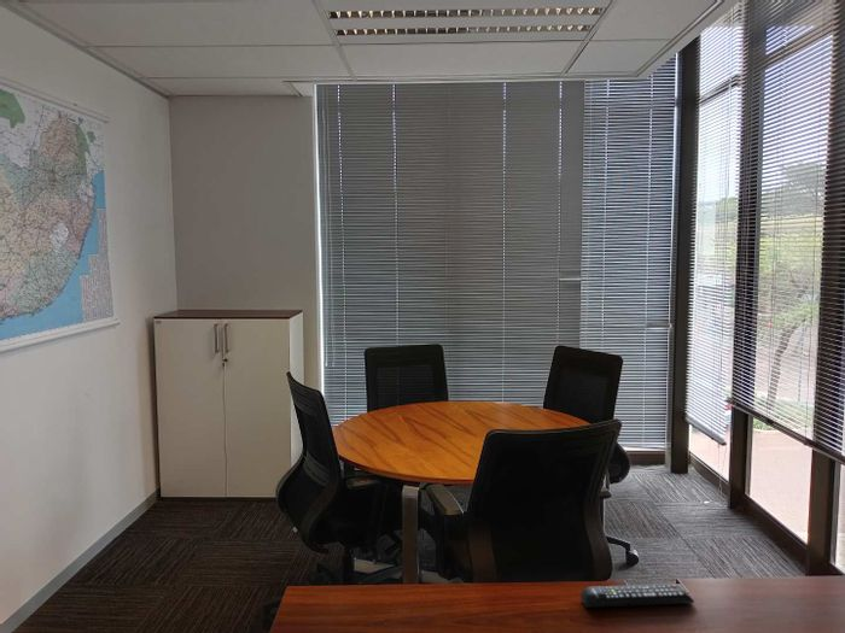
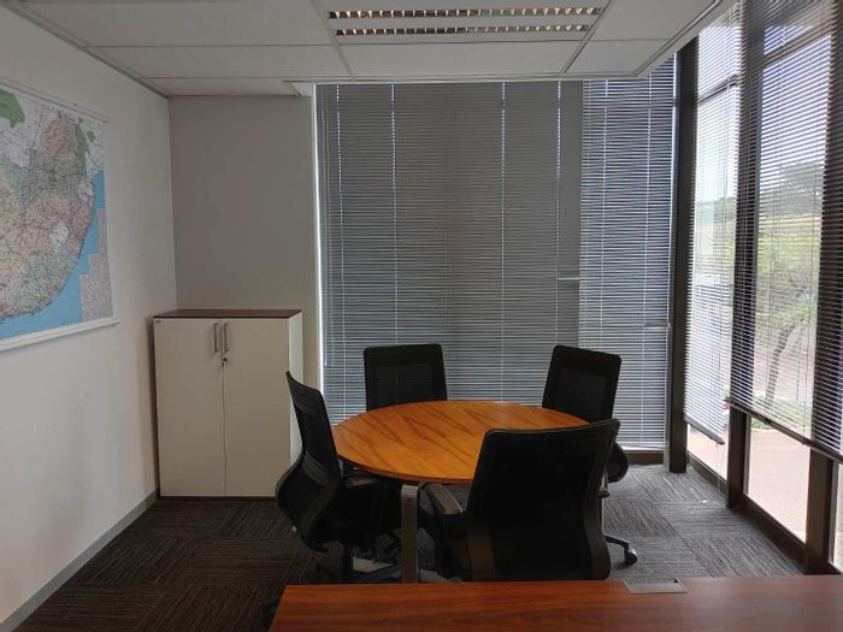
- remote control (636, 596)
